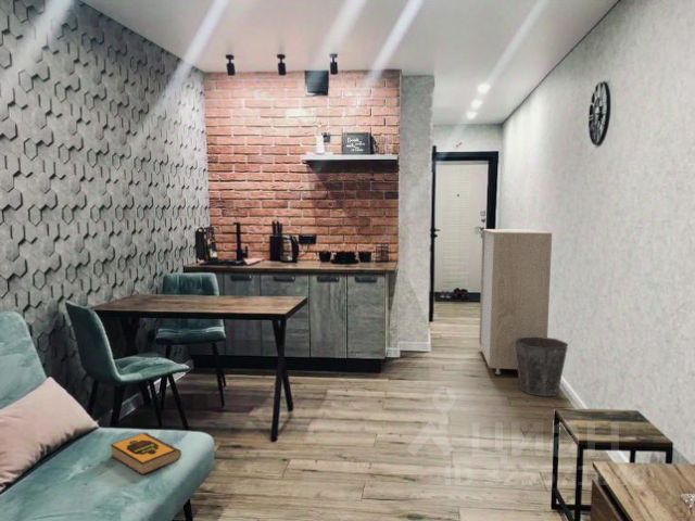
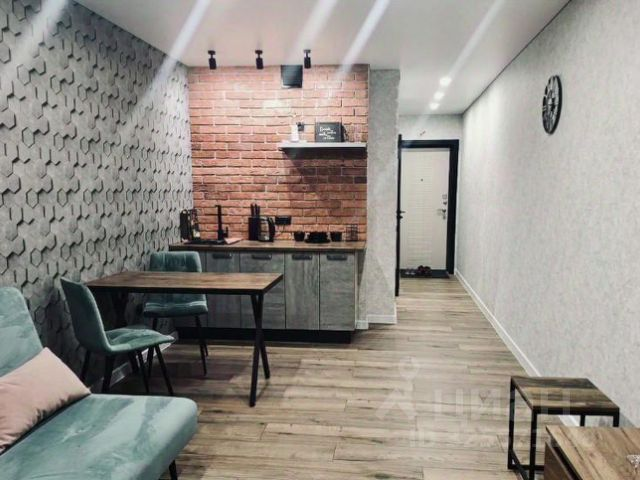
- hardback book (146, 452)
- waste bin (540, 366)
- storage cabinet (513, 297)
